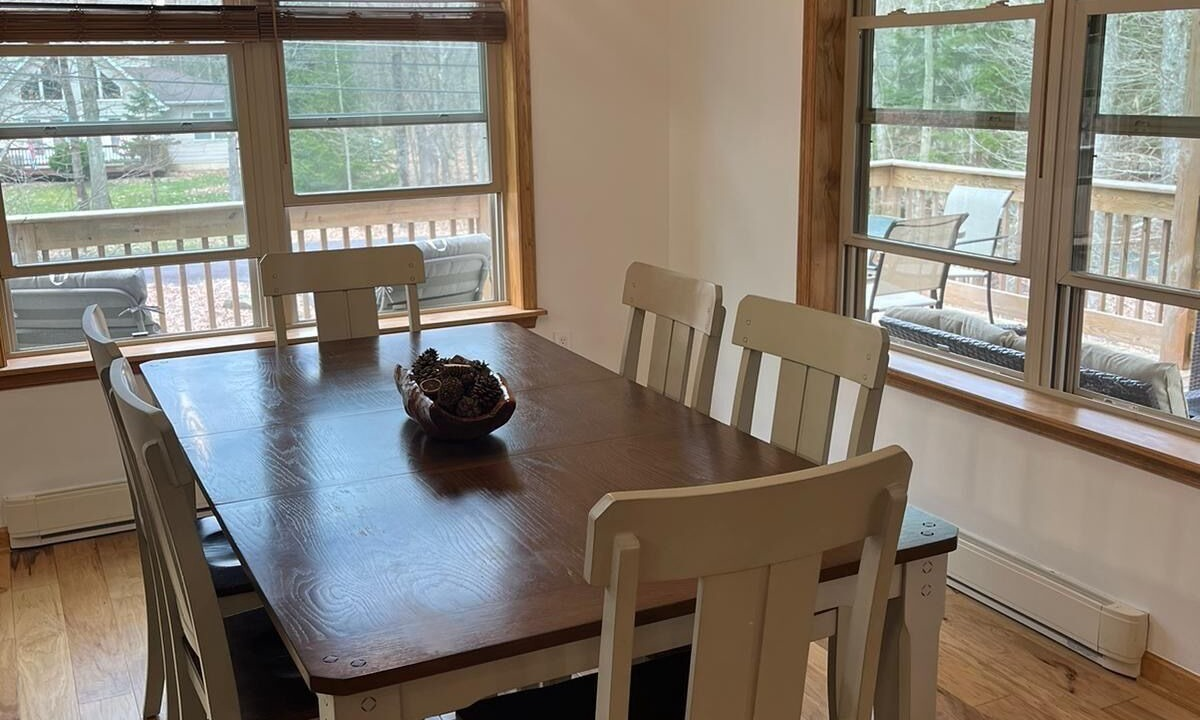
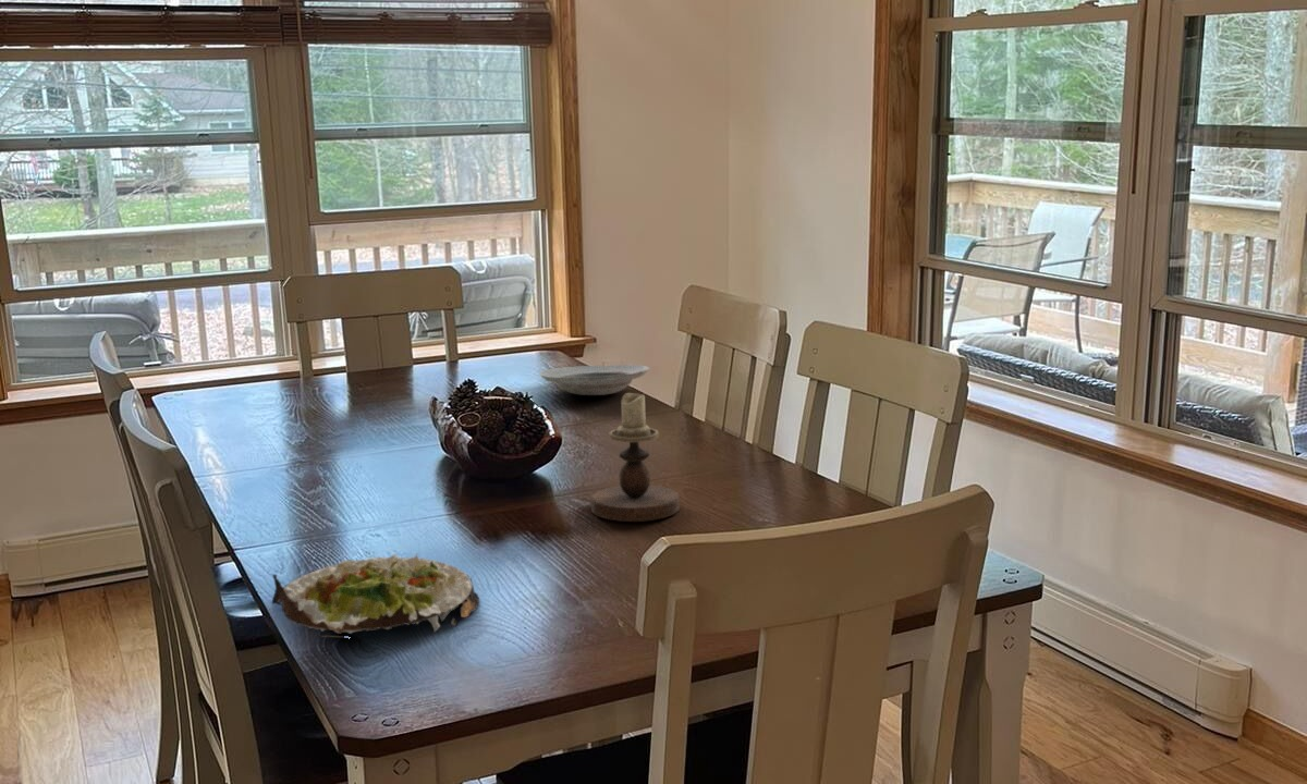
+ plate (595, 380)
+ salad plate (378, 587)
+ candlestick (634, 452)
